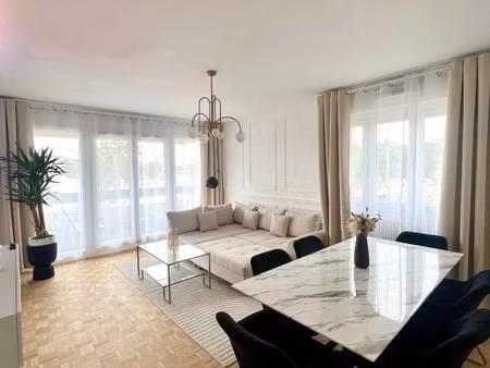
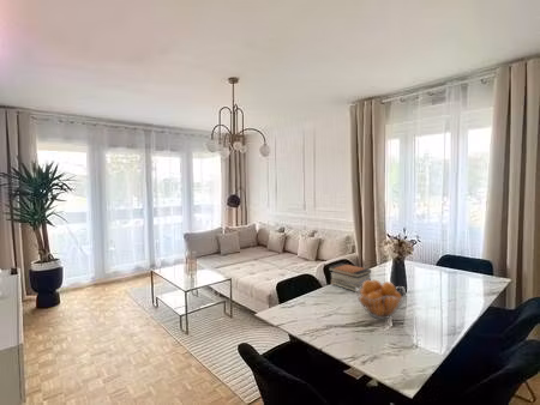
+ fruit basket (379, 297)
+ book stack (349, 277)
